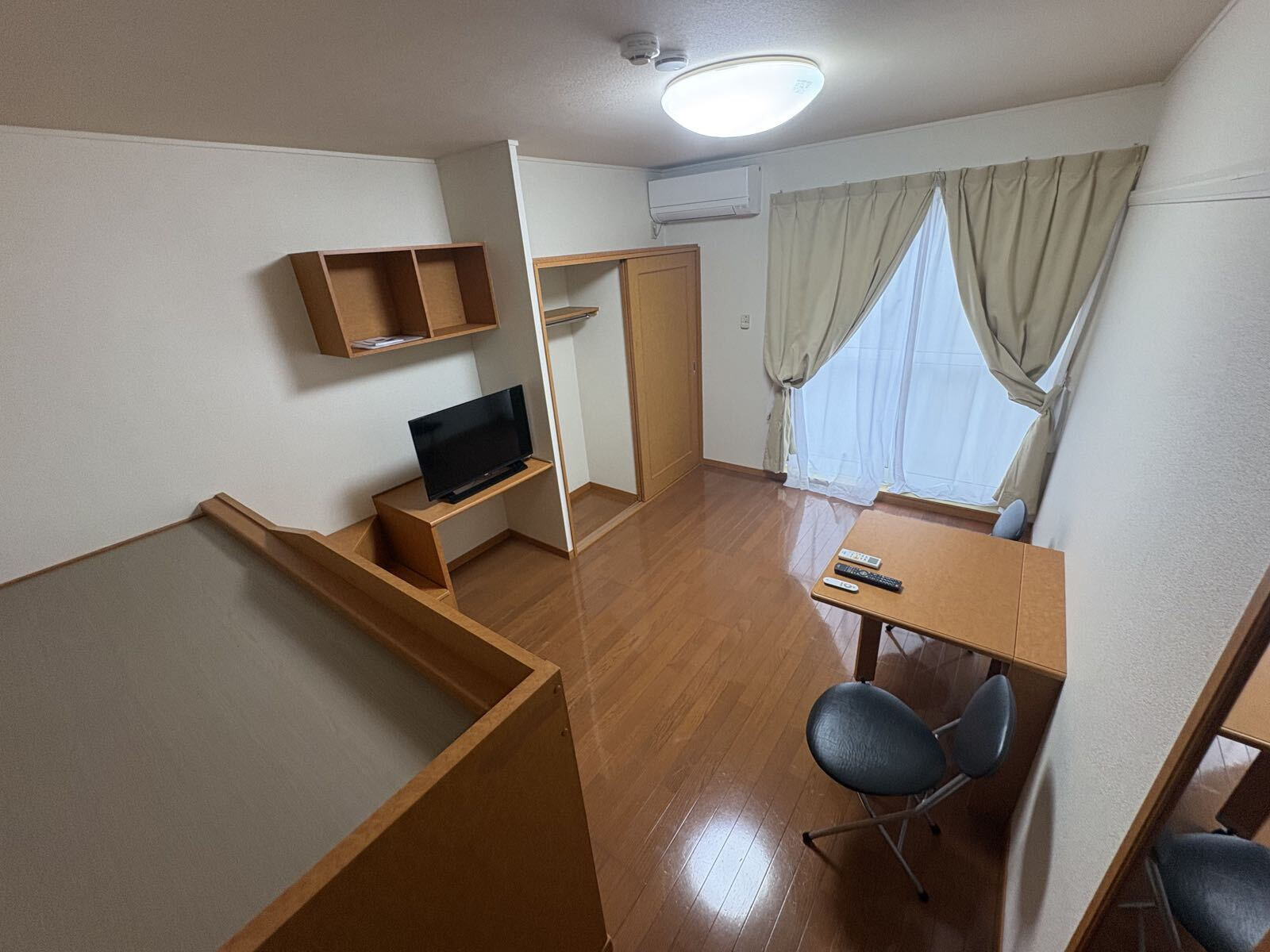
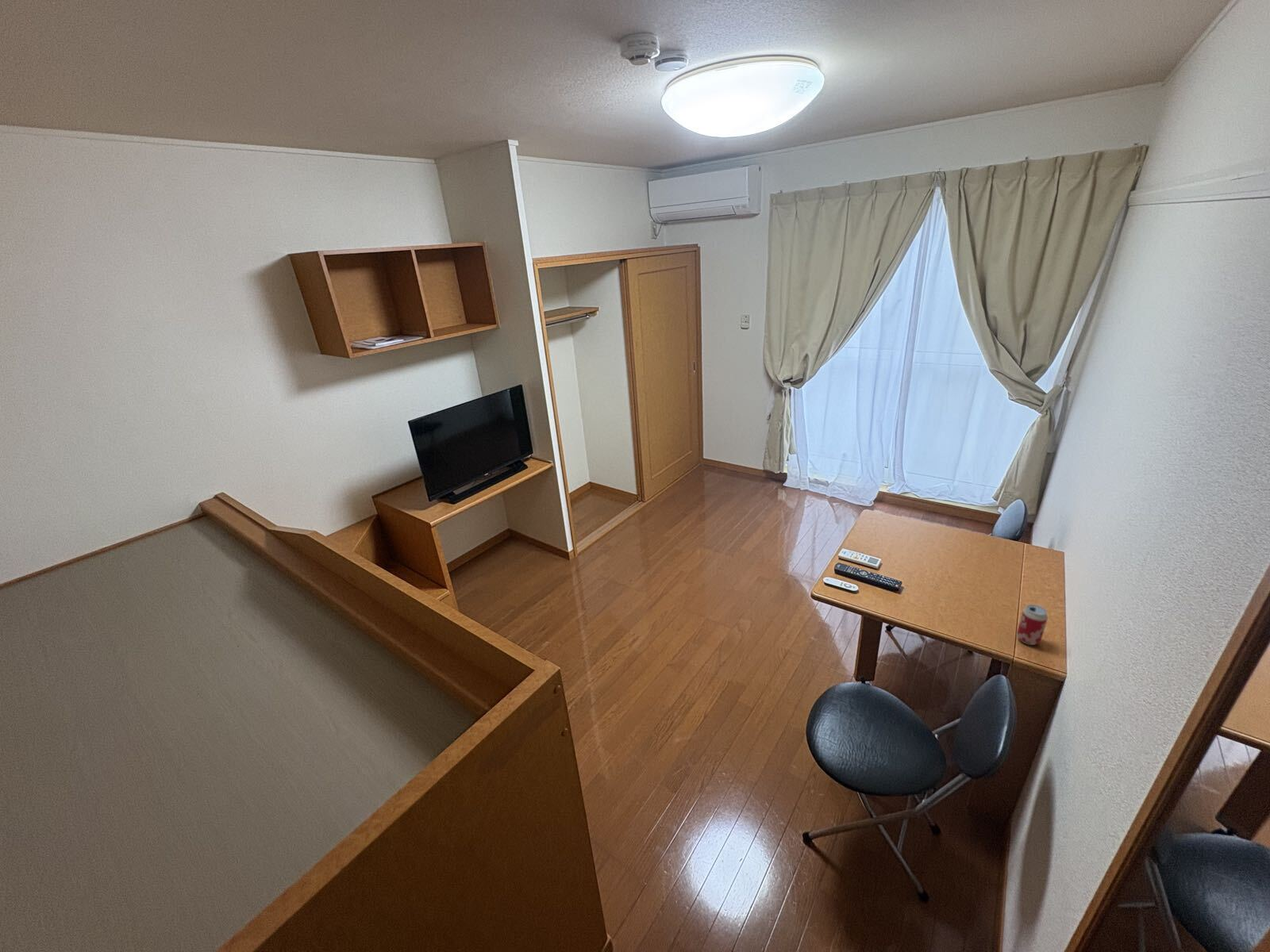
+ beverage can (1032, 625)
